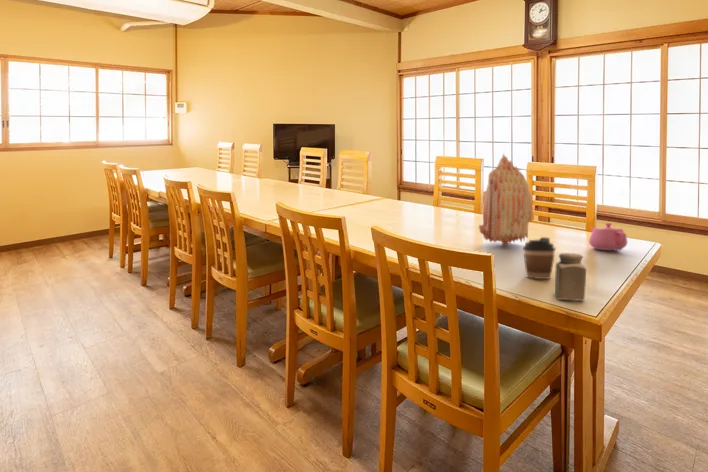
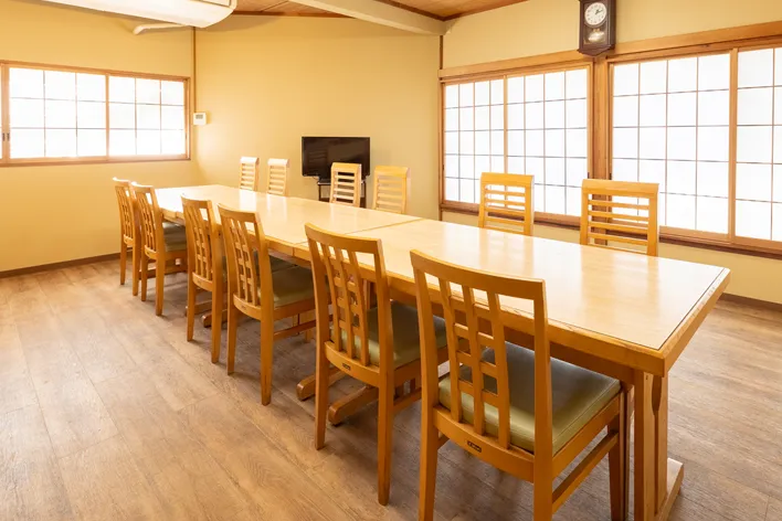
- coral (504, 200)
- salt shaker (570, 275)
- teapot (606, 236)
- coffee cup (538, 257)
